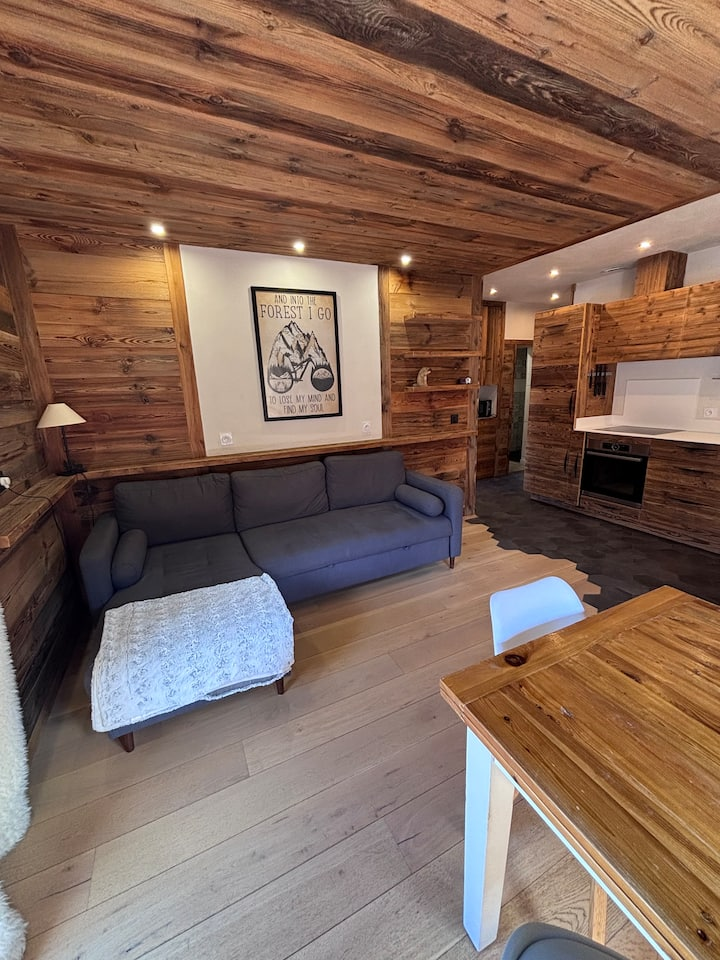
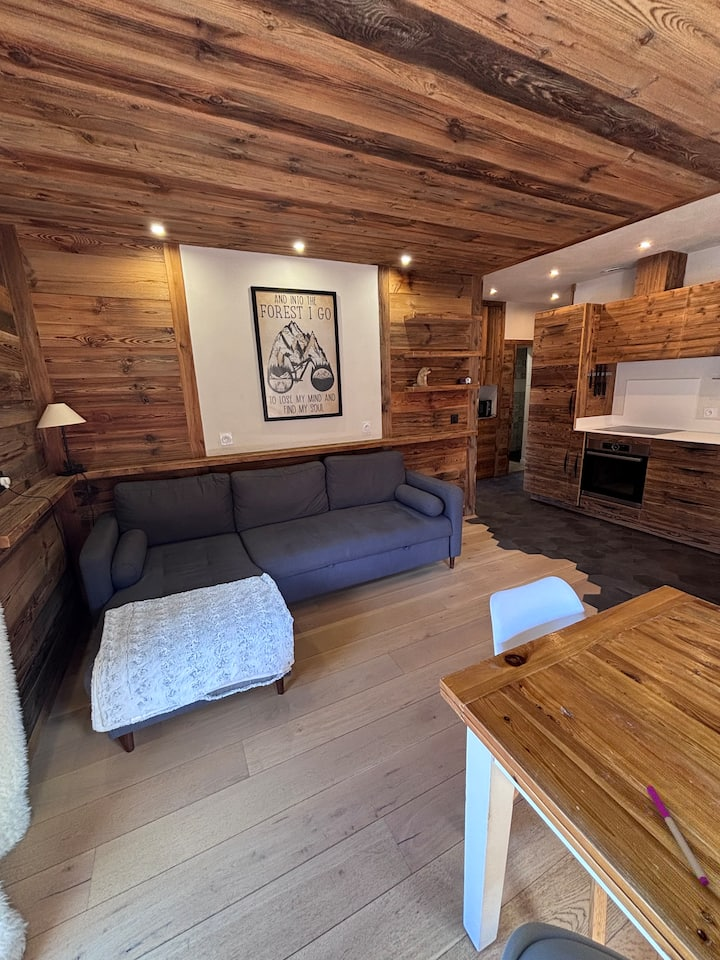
+ pen (675, 830)
